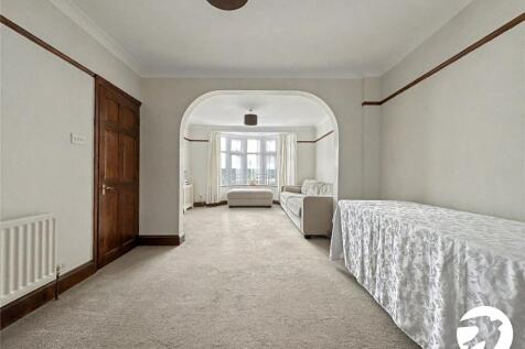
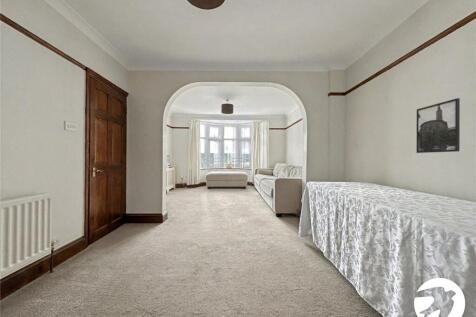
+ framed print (435, 128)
